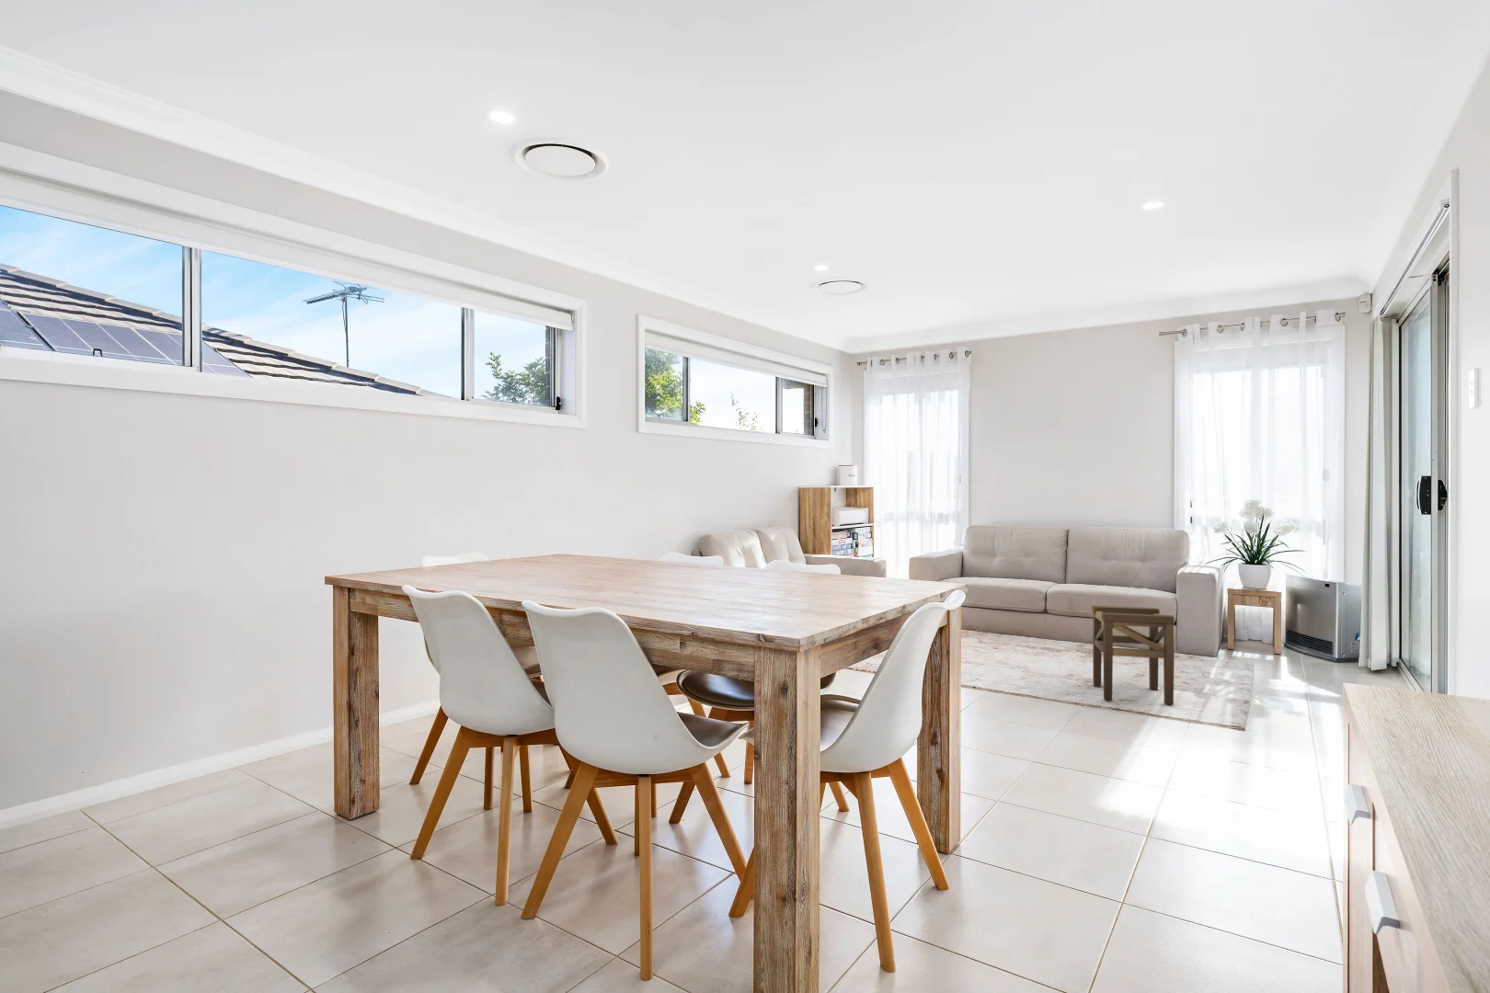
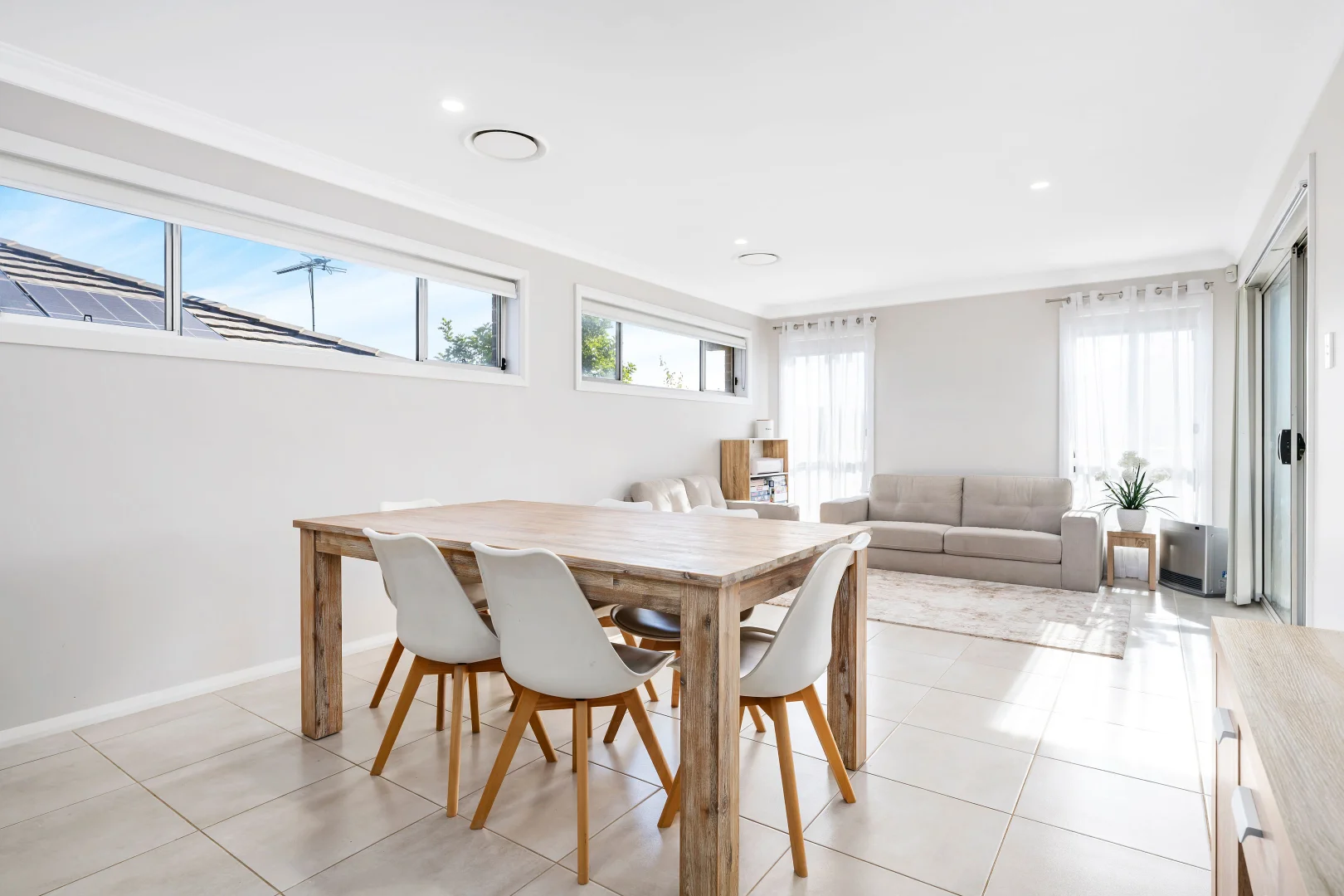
- stool (1131, 652)
